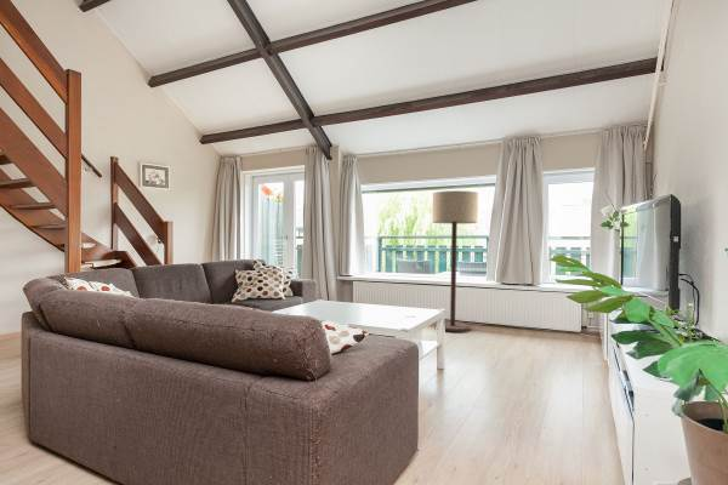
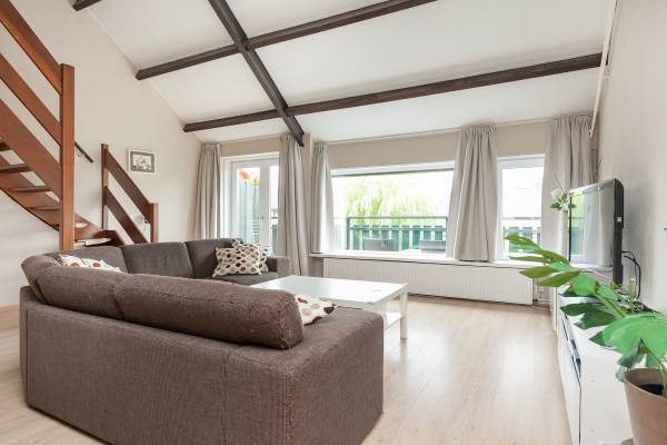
- floor lamp (454, 261)
